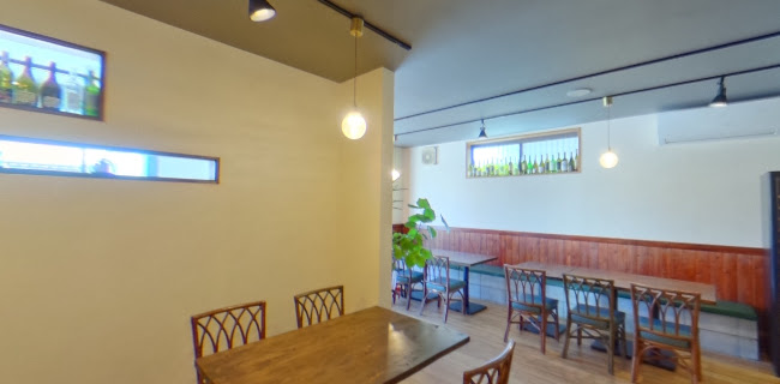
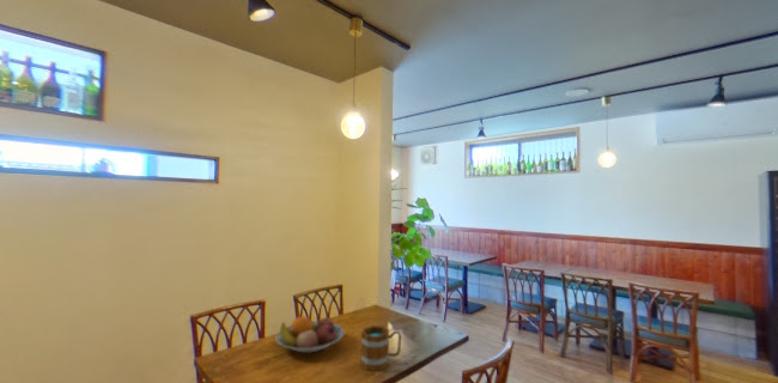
+ mug (381, 346)
+ fruit bowl (310, 330)
